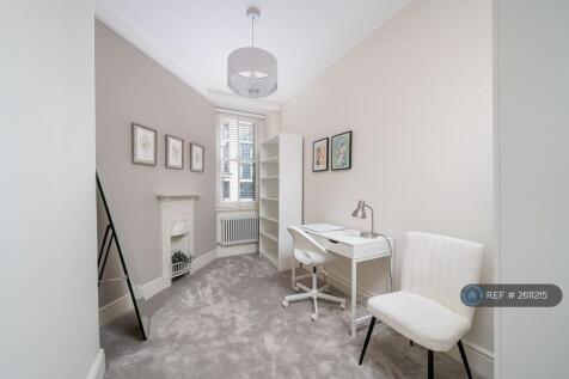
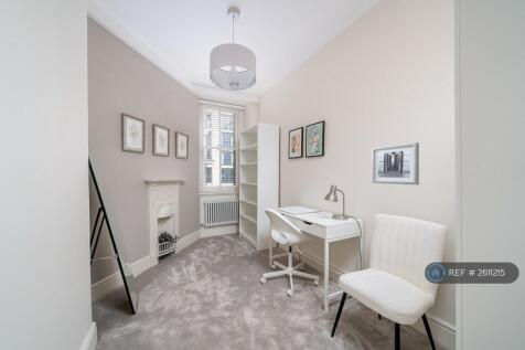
+ wall art (393, 165)
